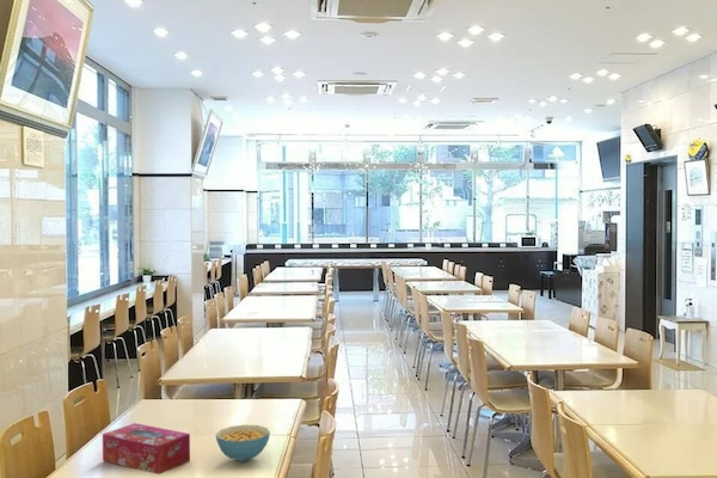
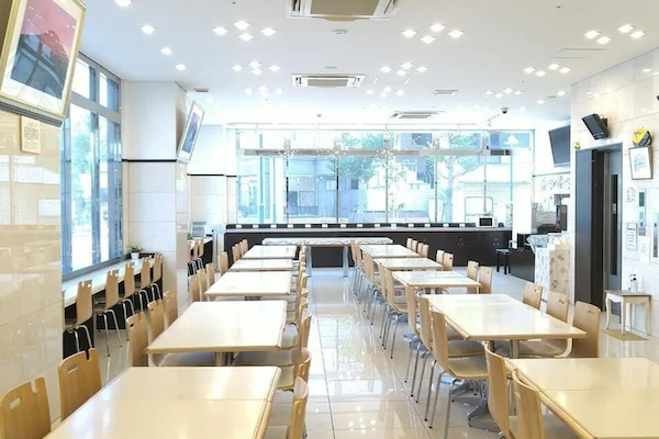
- cereal bowl (243, 445)
- tissue box (146, 447)
